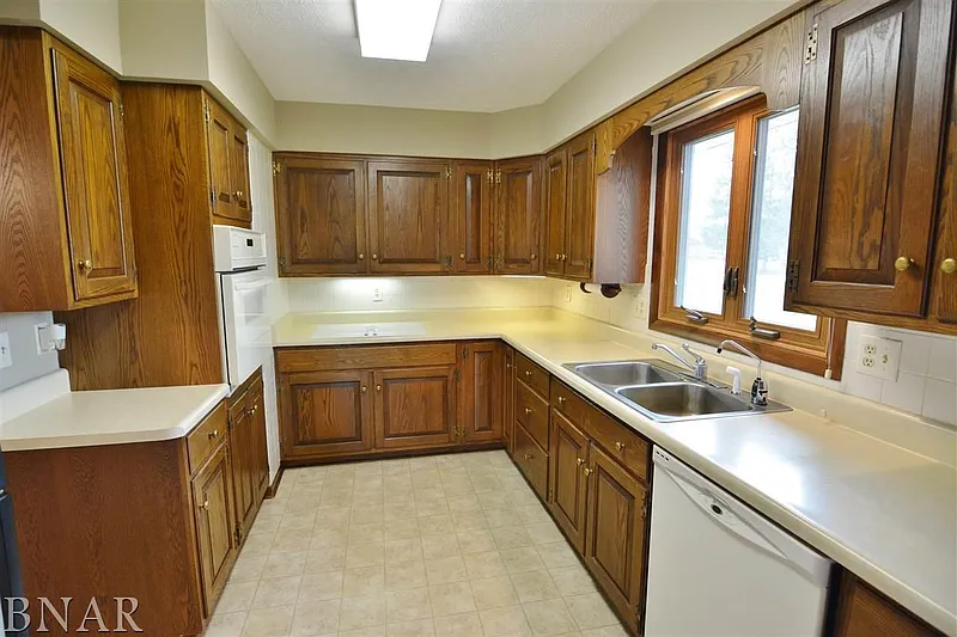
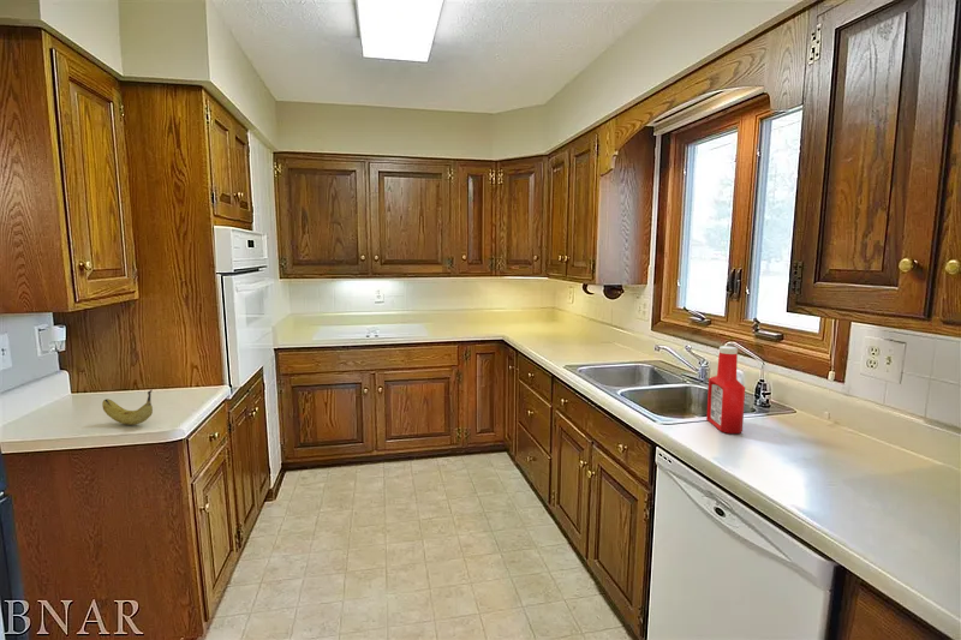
+ soap bottle (726, 387)
+ fruit (126, 409)
